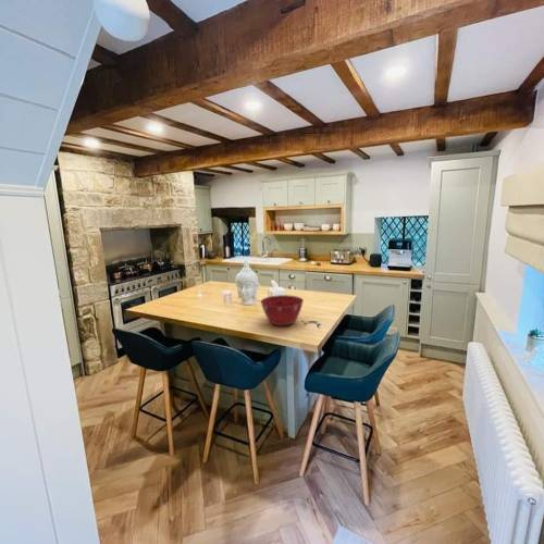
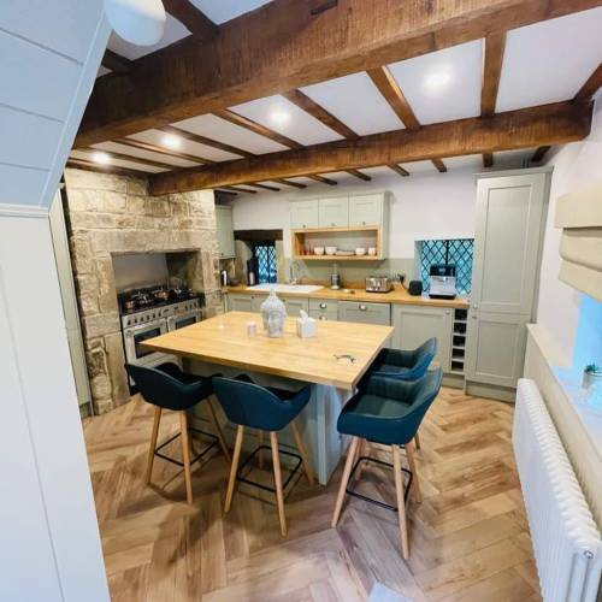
- mixing bowl (282, 311)
